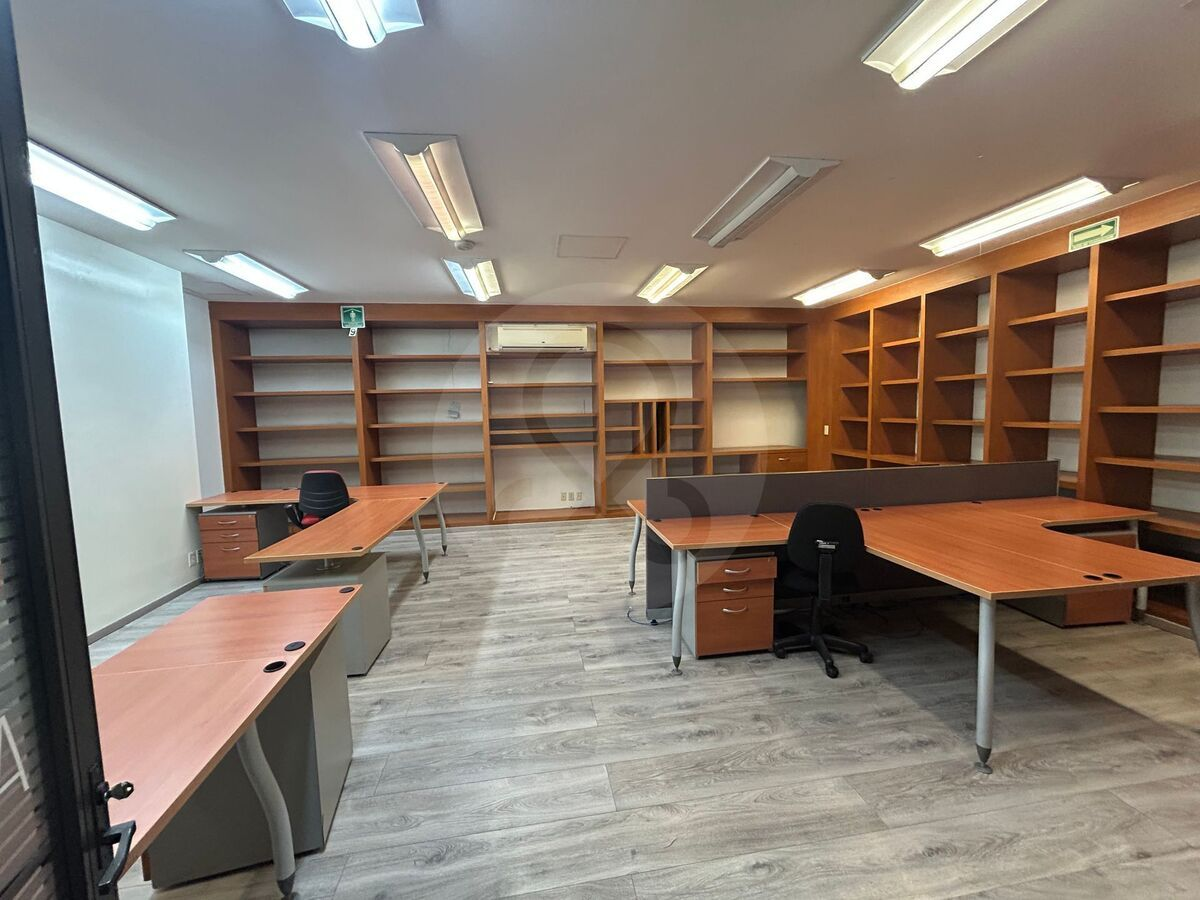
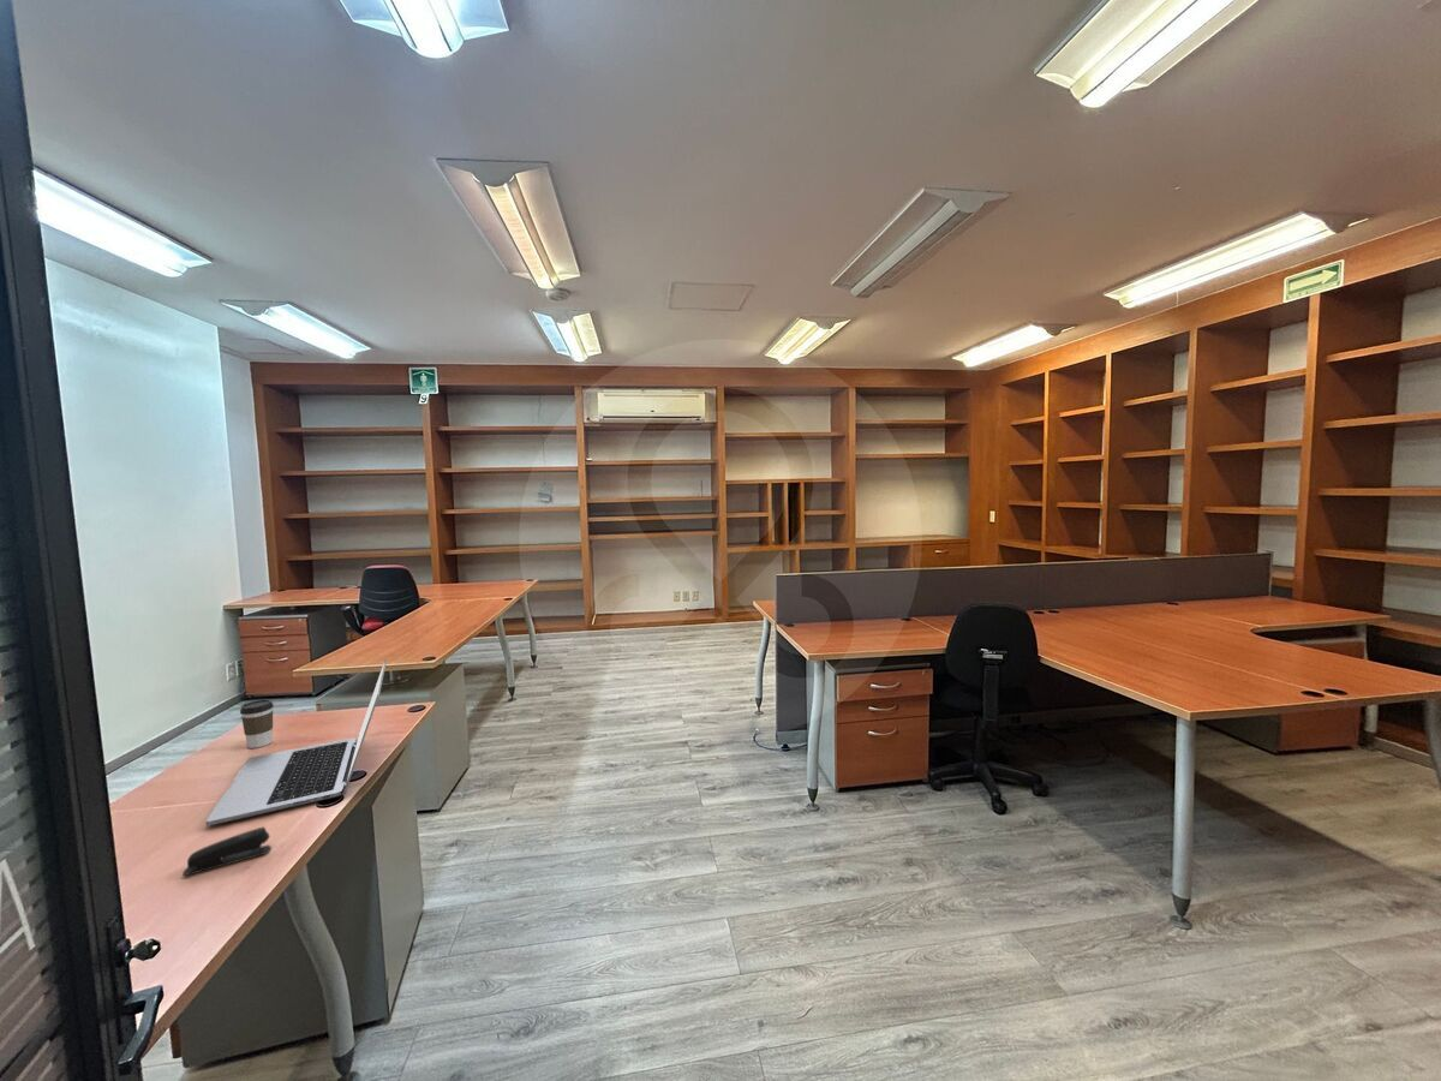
+ laptop (315, 745)
+ stapler (227, 849)
+ coffee cup (258, 723)
